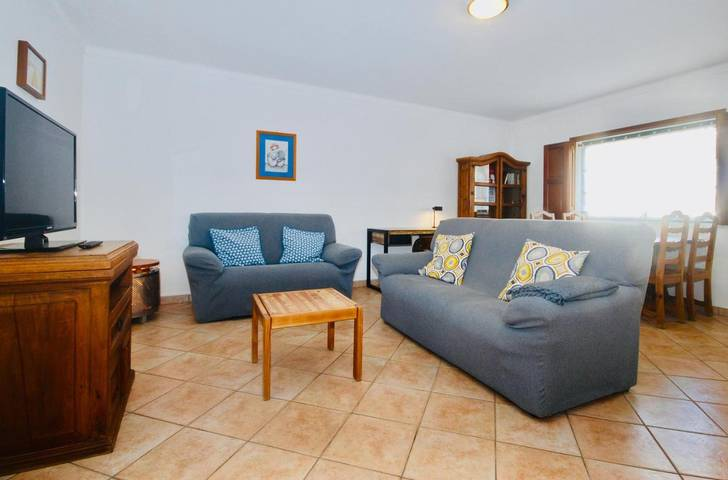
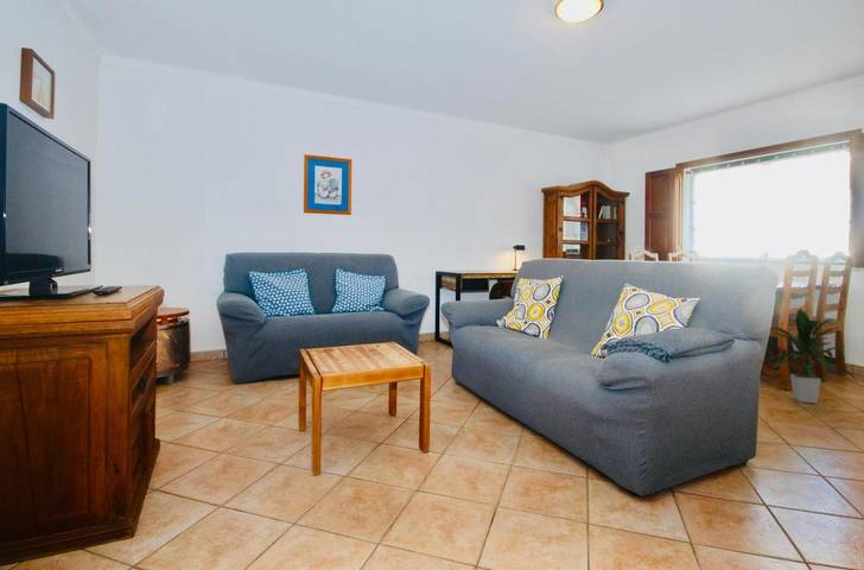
+ indoor plant (809, 355)
